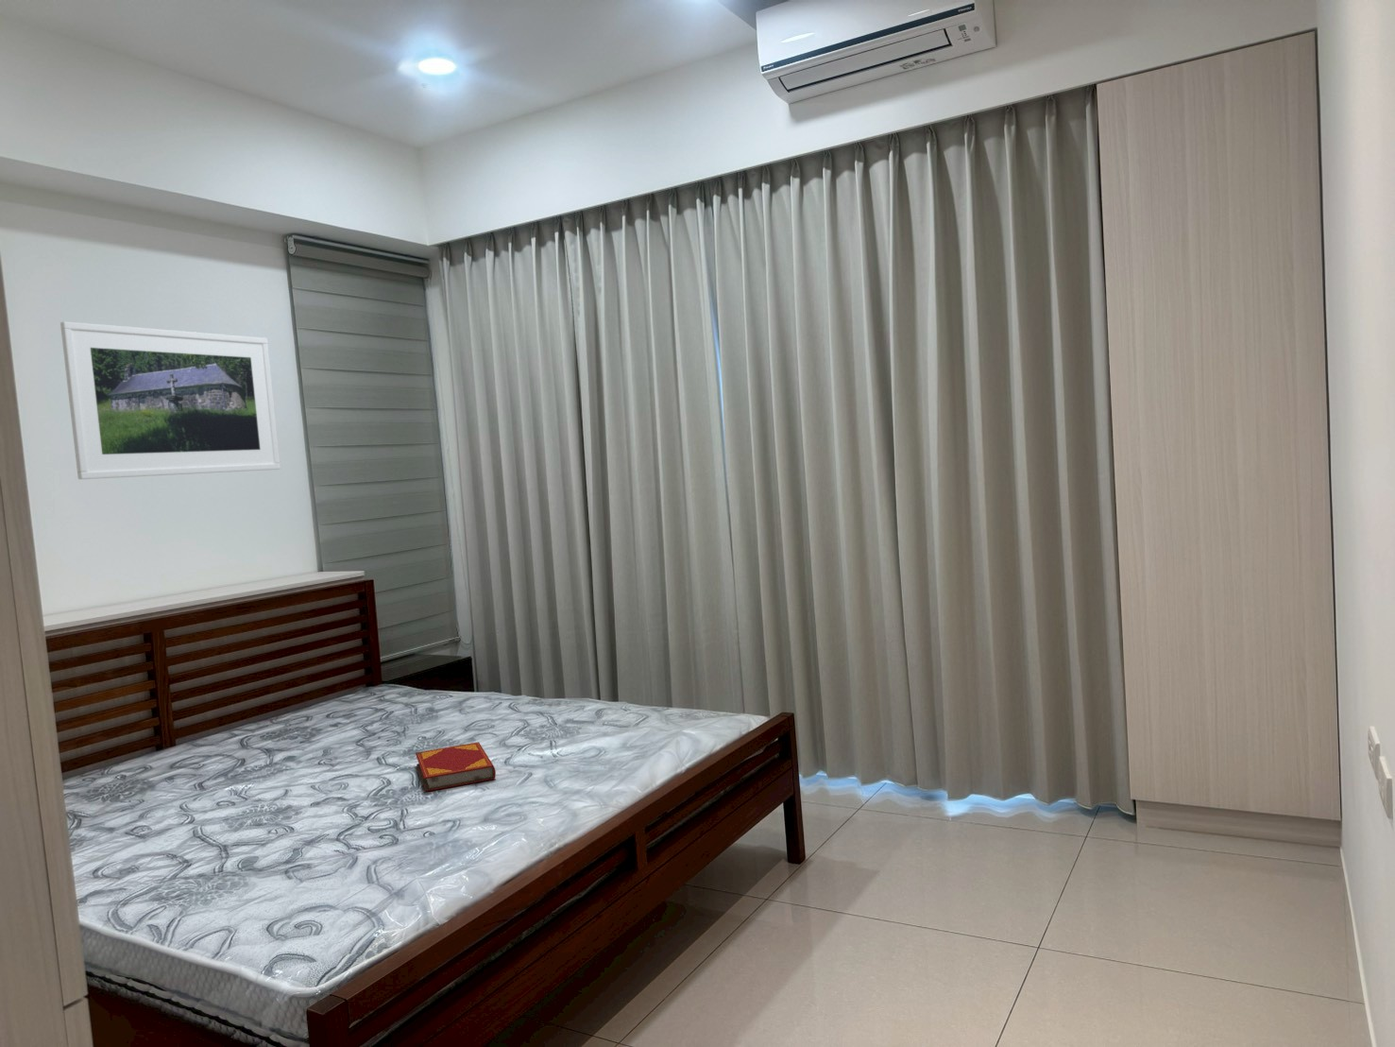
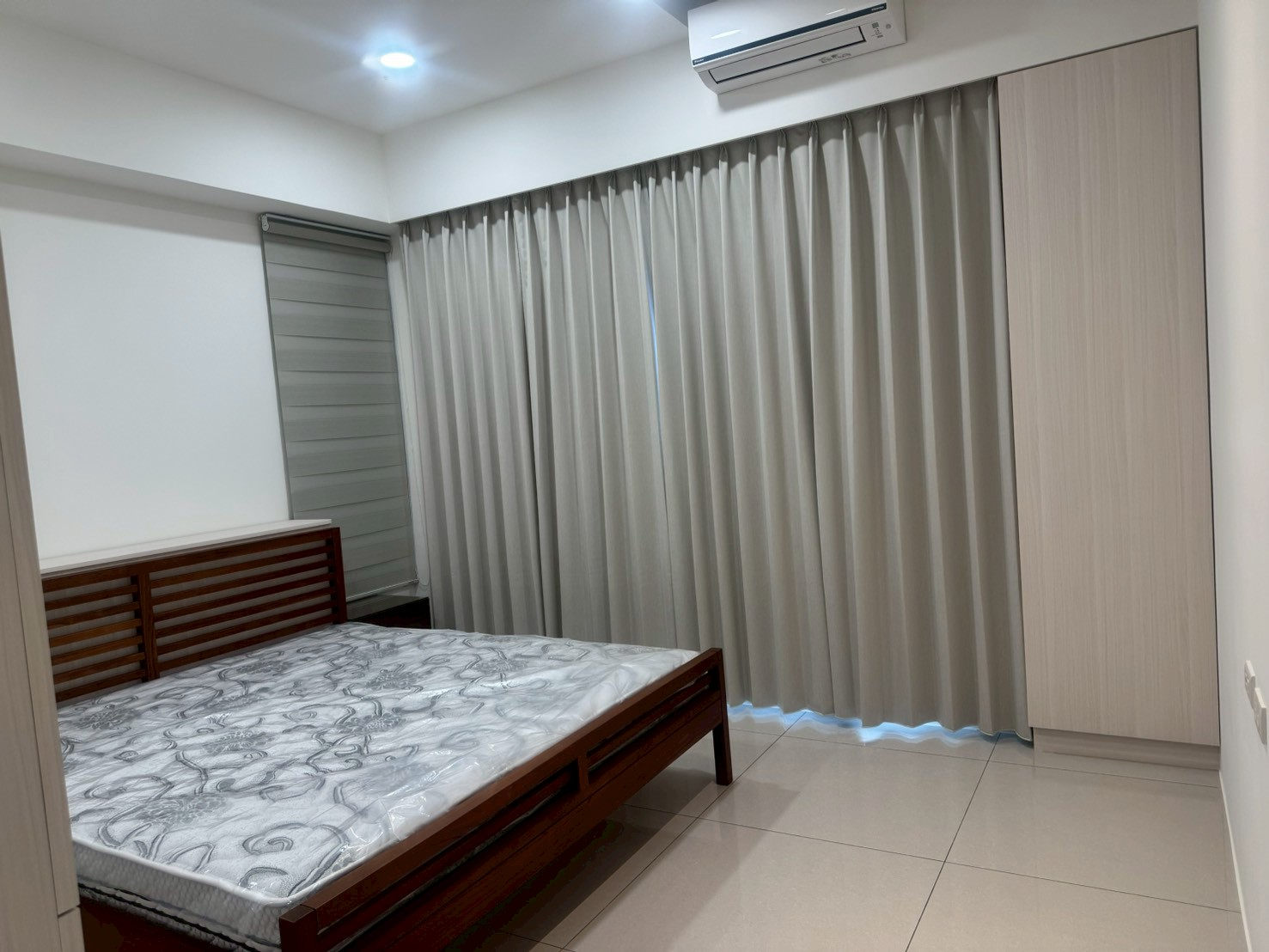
- hardback book (454, 764)
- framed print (180, 403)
